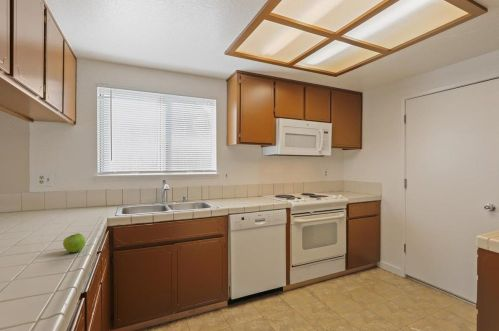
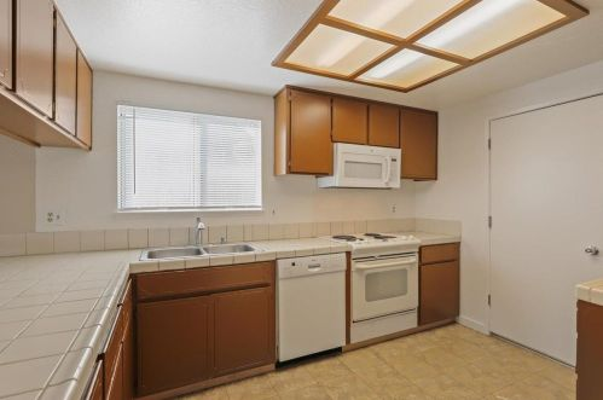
- fruit (74, 242)
